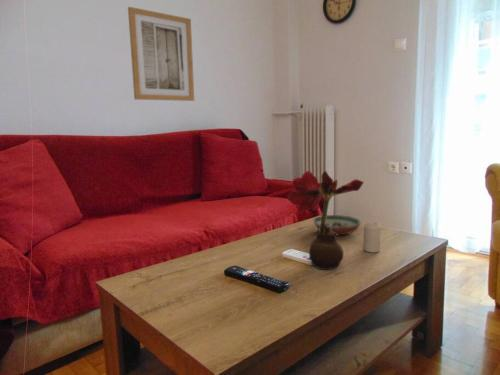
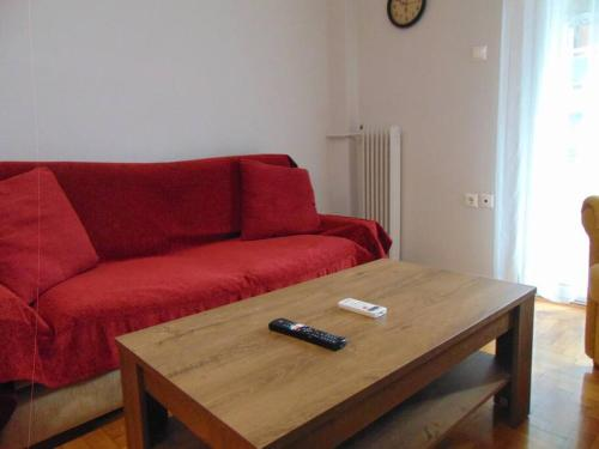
- candle (372, 236)
- wall art (163, 57)
- flower (322, 214)
- decorative bowl (336, 226)
